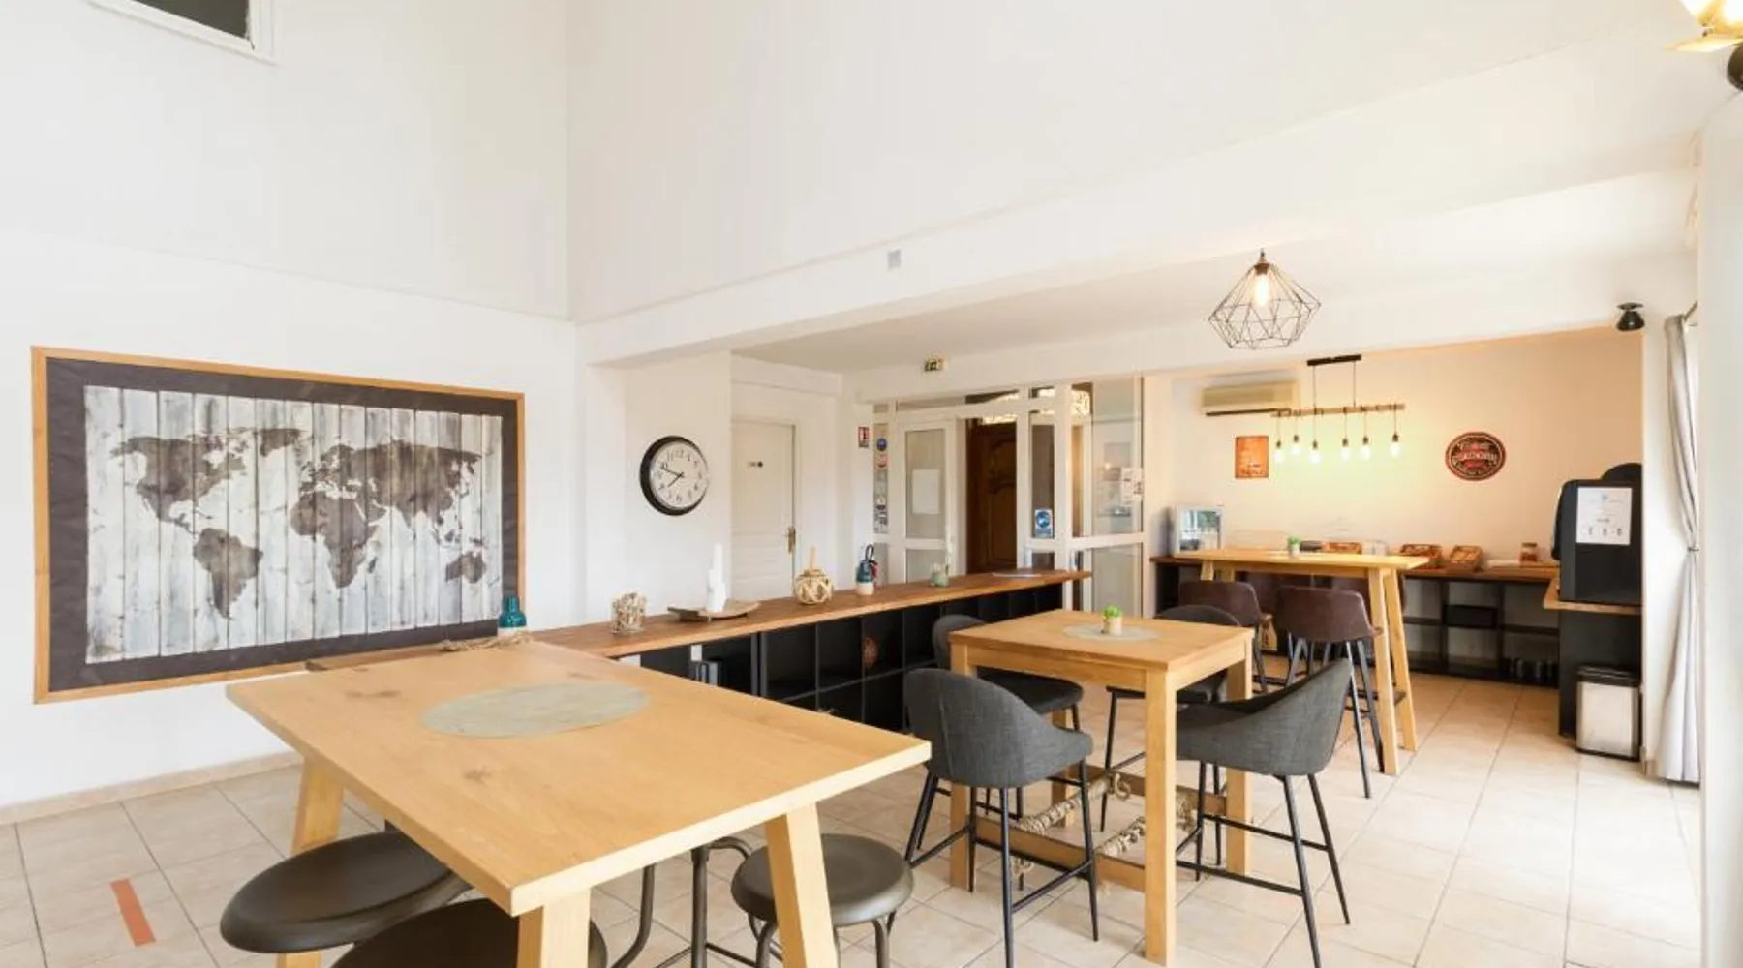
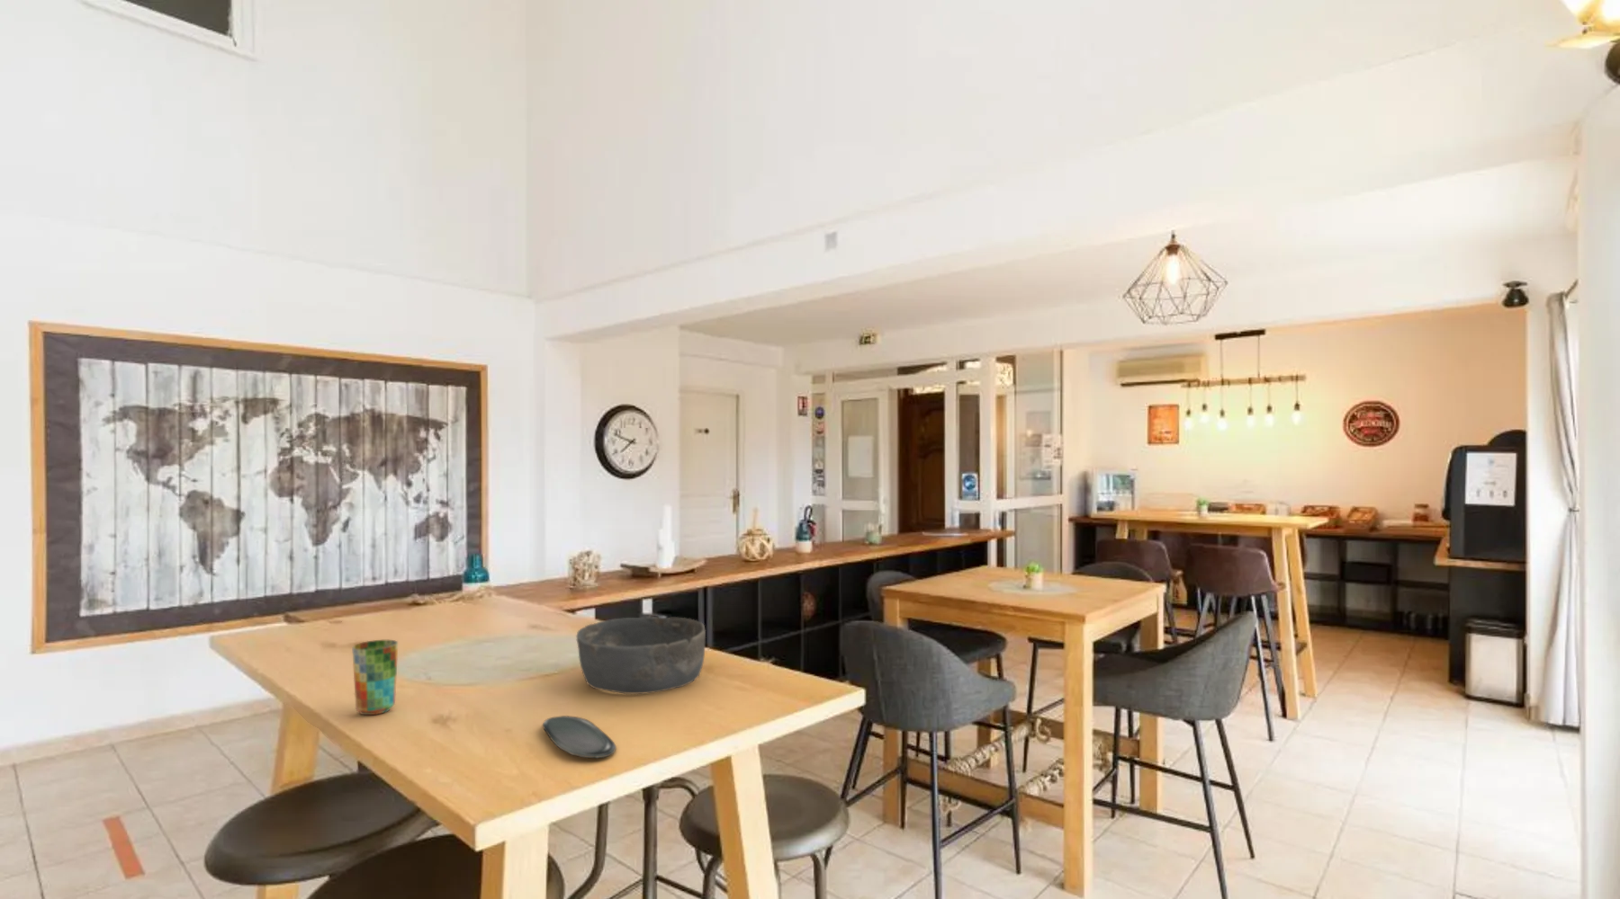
+ bowl (642, 653)
+ cup (376, 676)
+ oval tray (577, 734)
